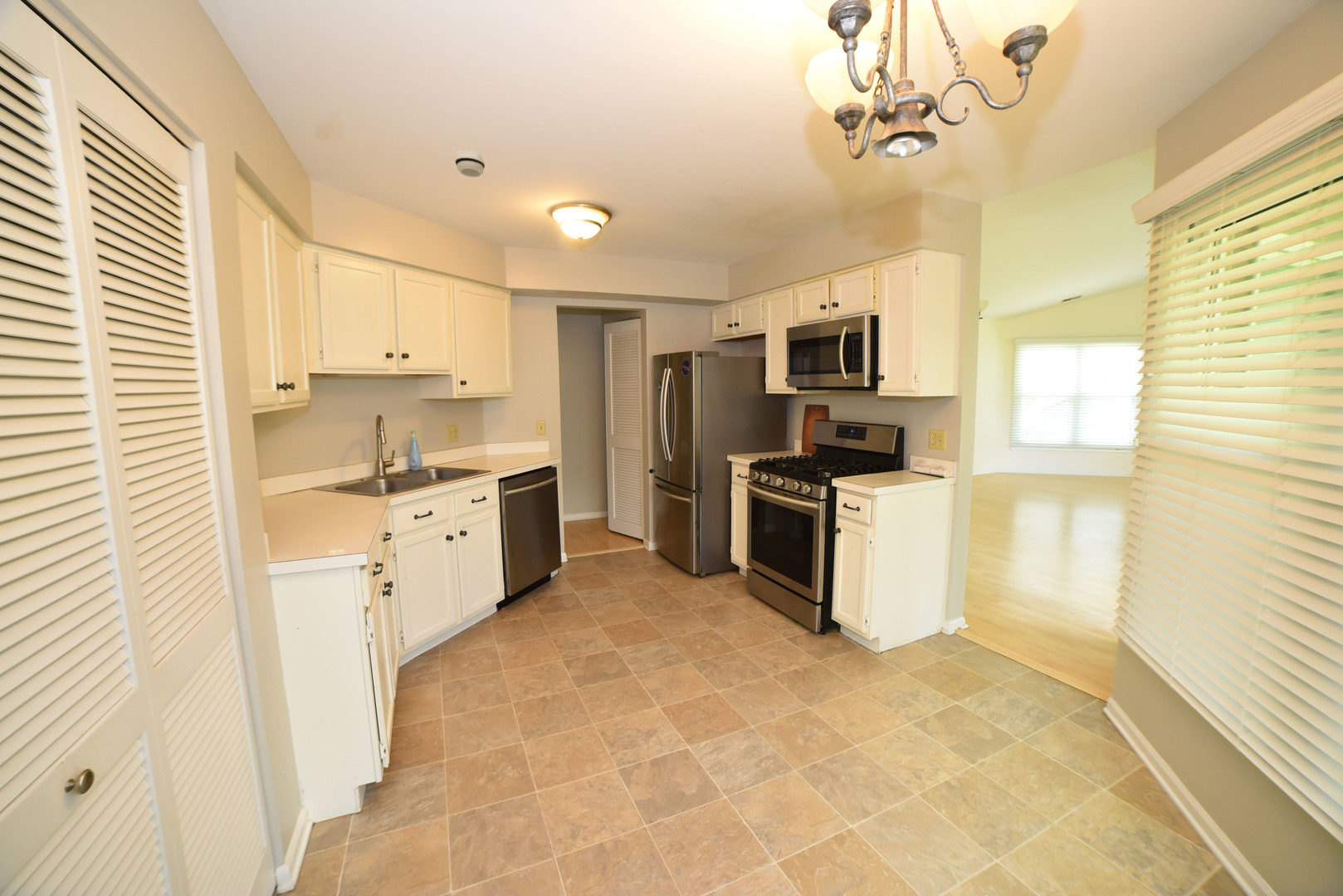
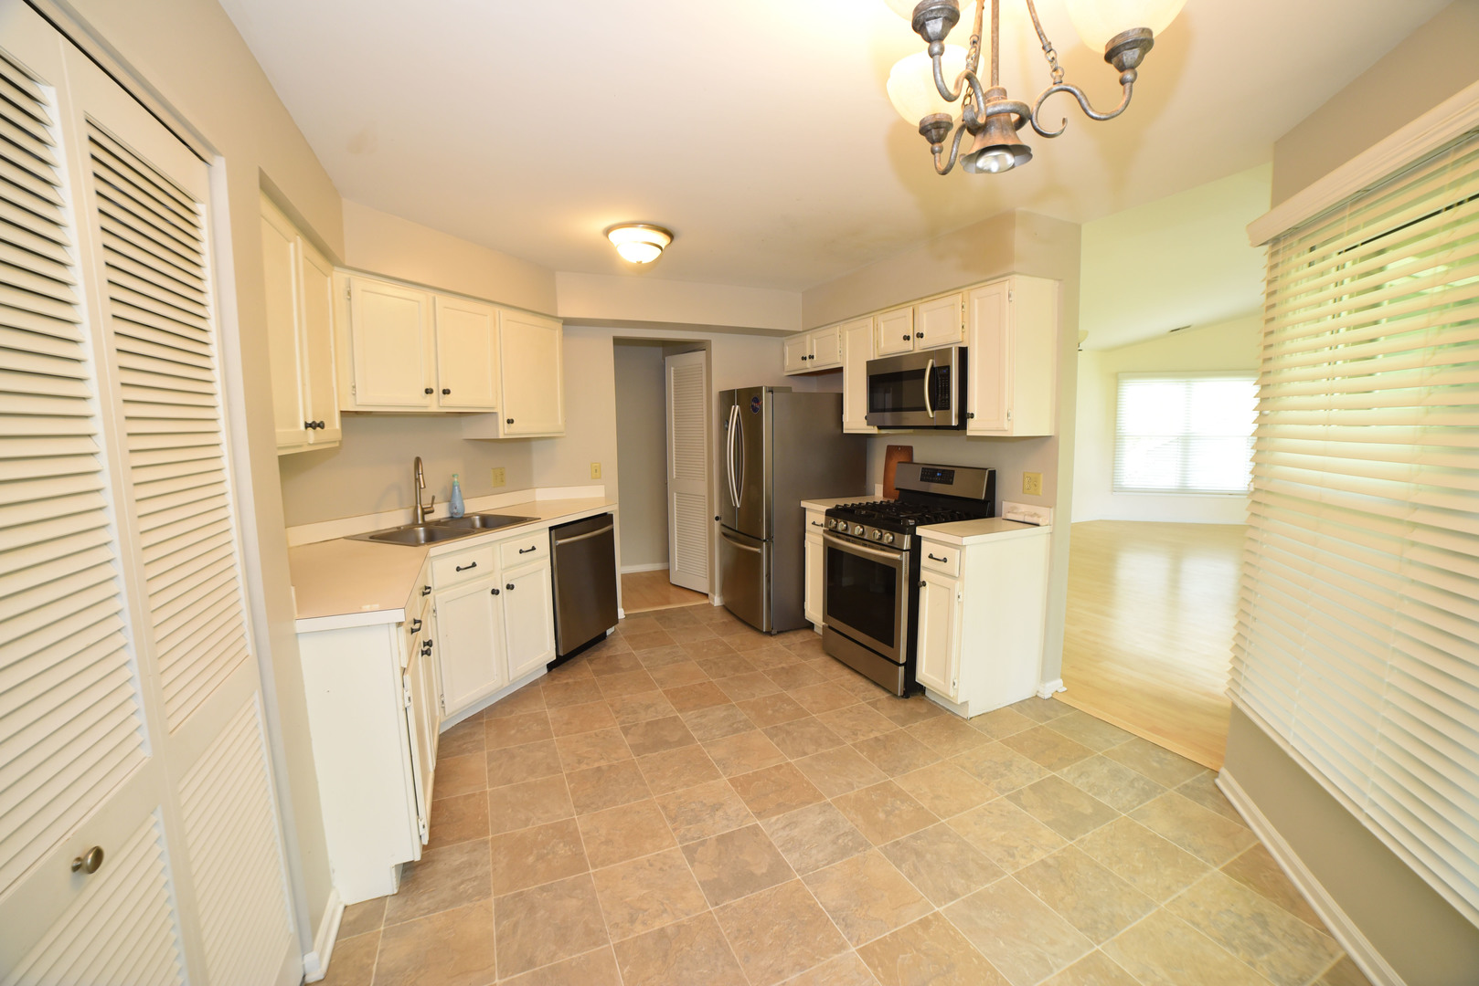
- smoke detector (470, 164)
